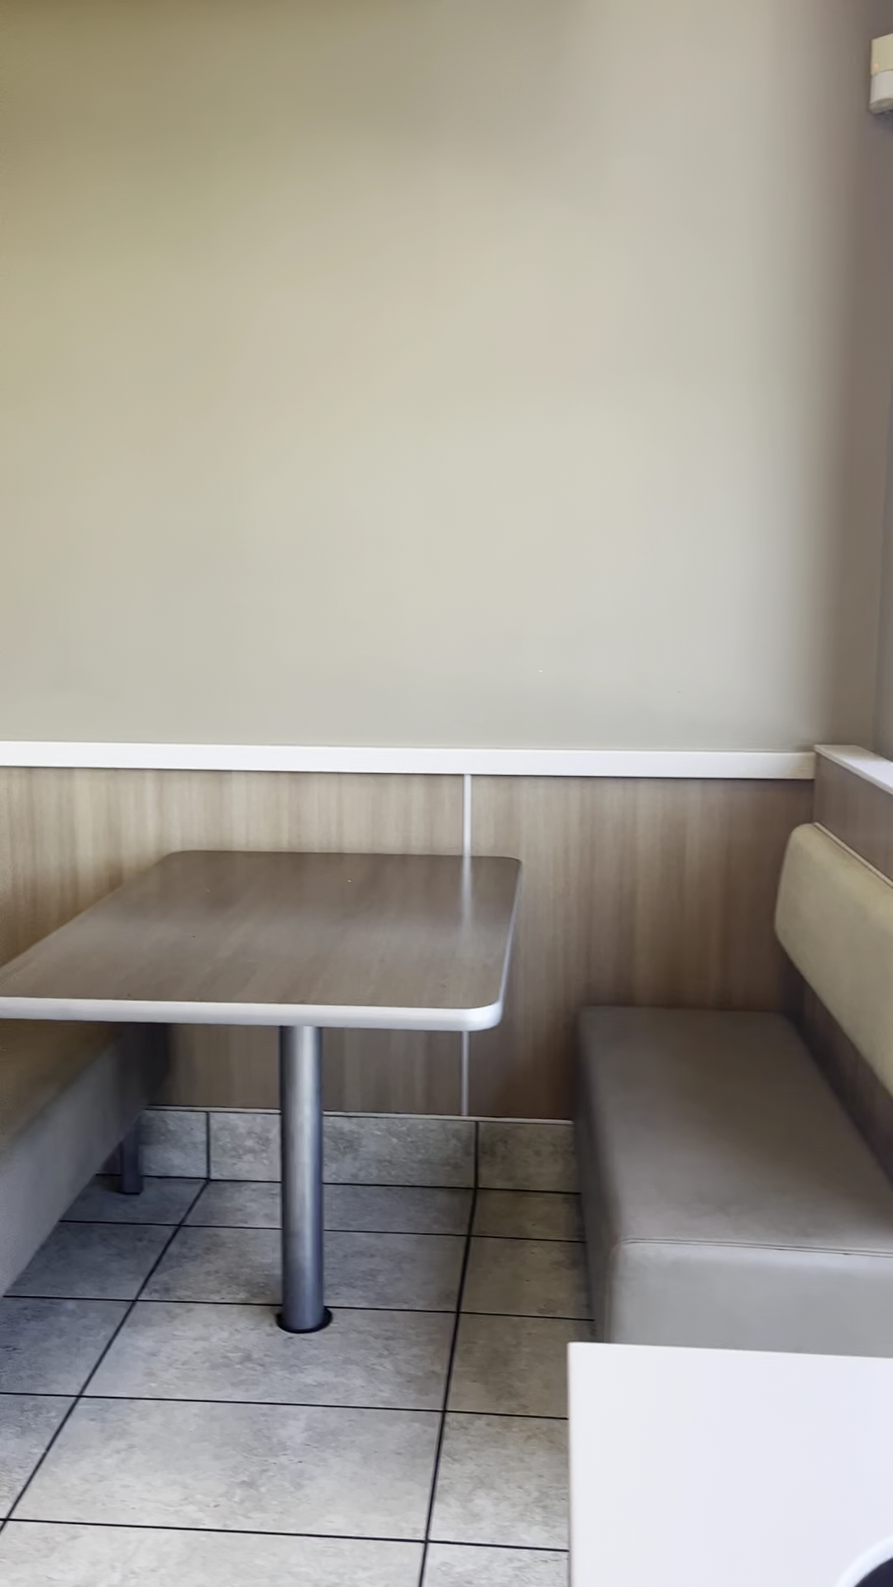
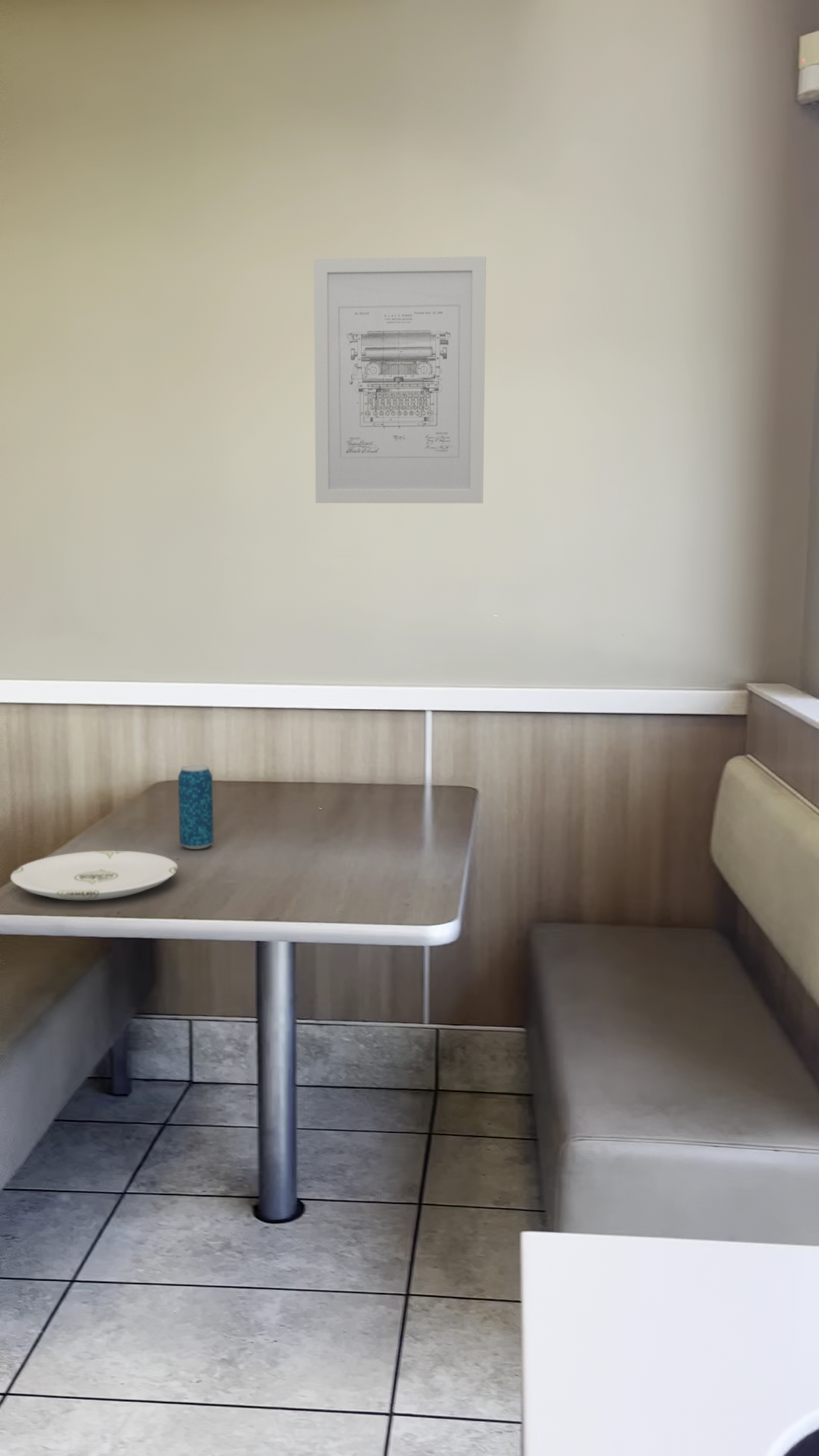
+ wall art (399, 382)
+ plate (96, 877)
+ beverage can (196, 807)
